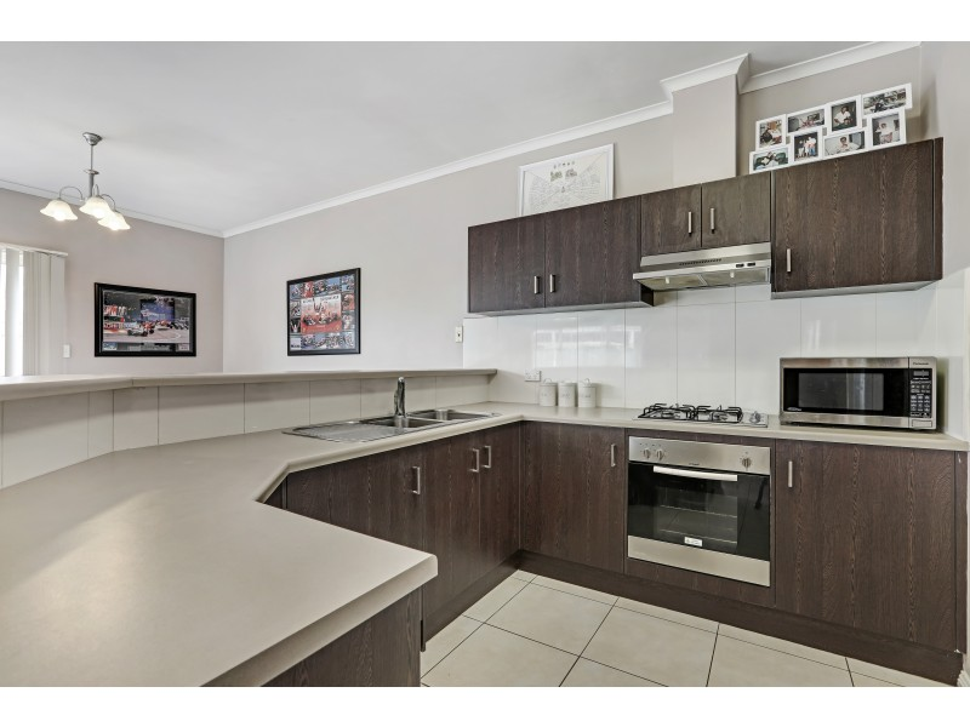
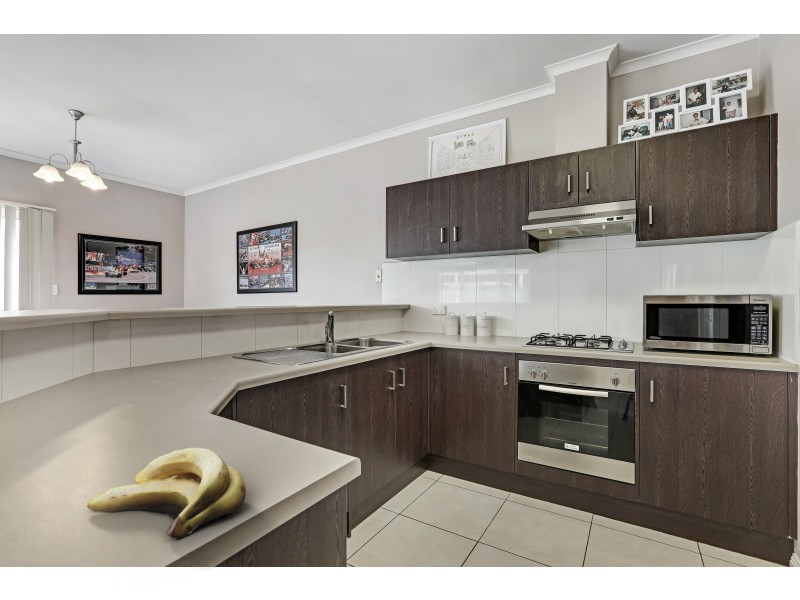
+ banana (169, 487)
